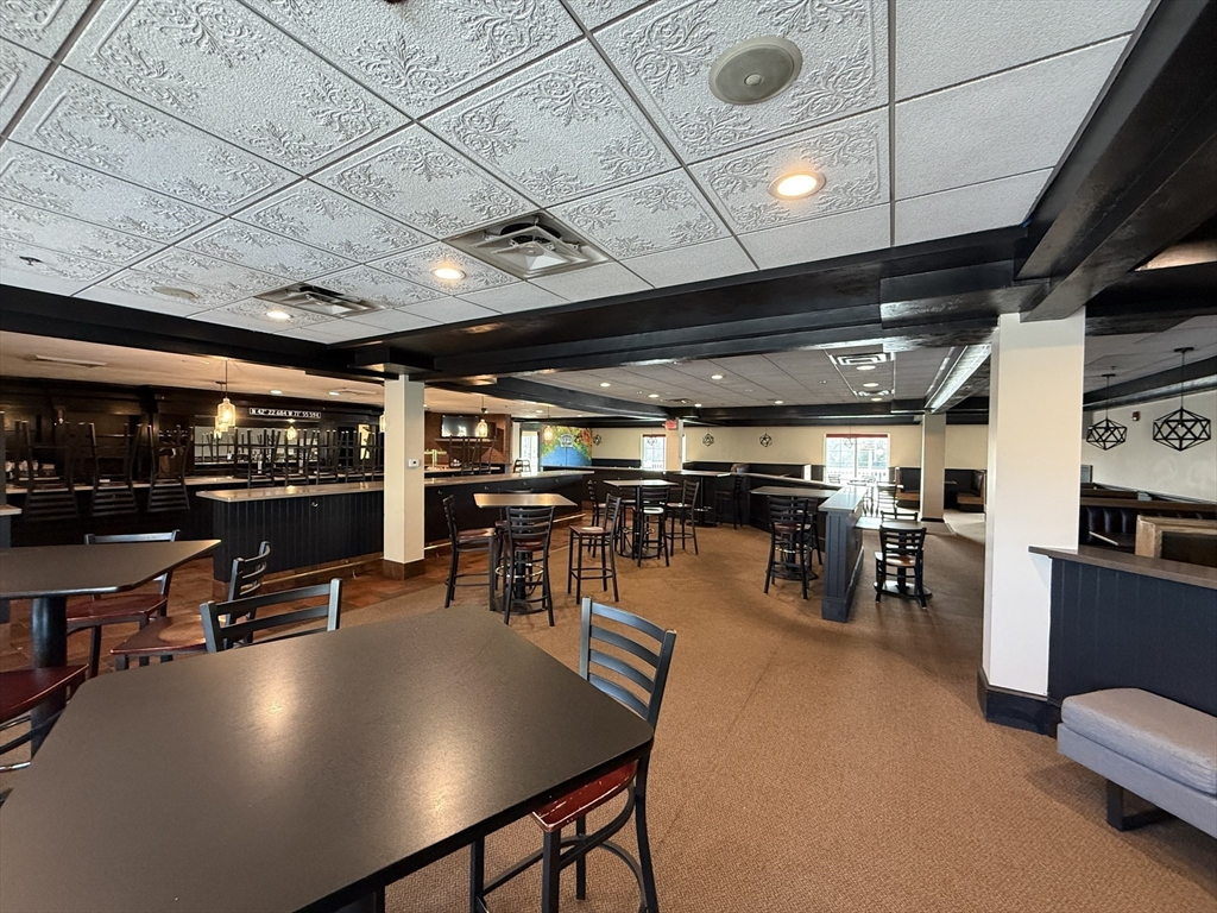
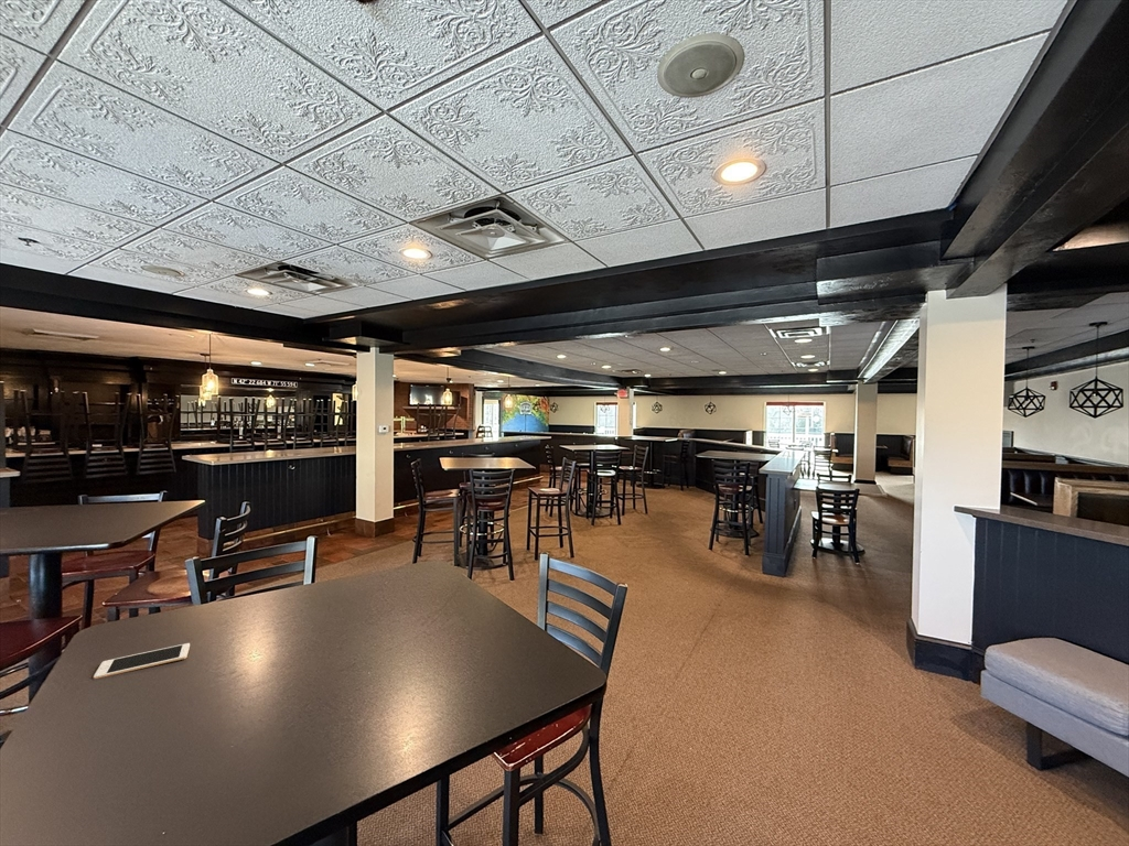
+ cell phone (144, 660)
